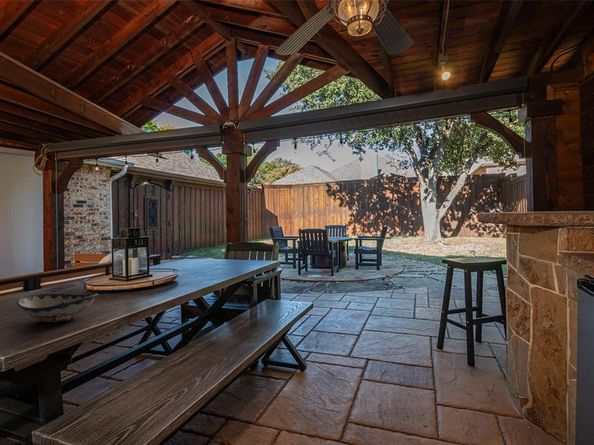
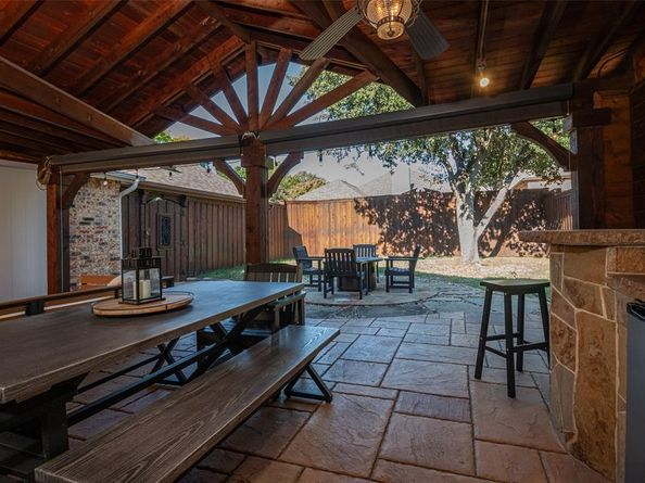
- decorative bowl (59, 307)
